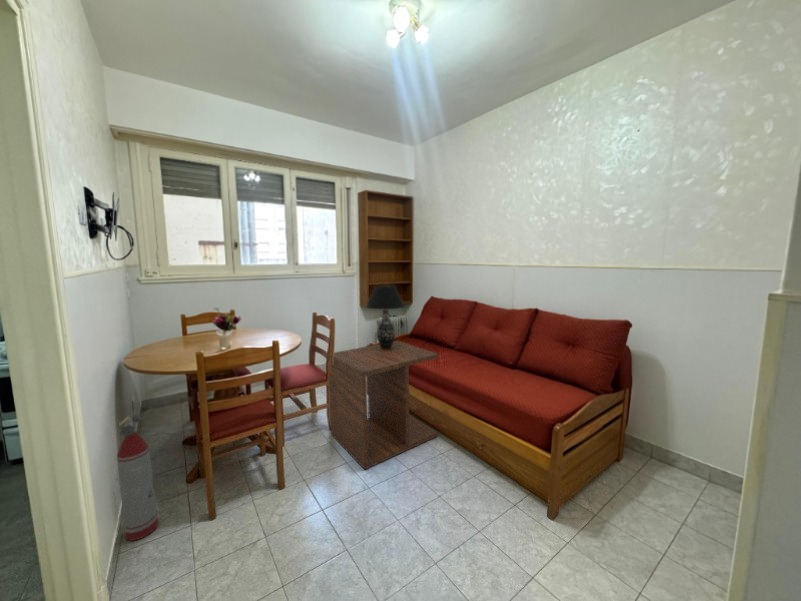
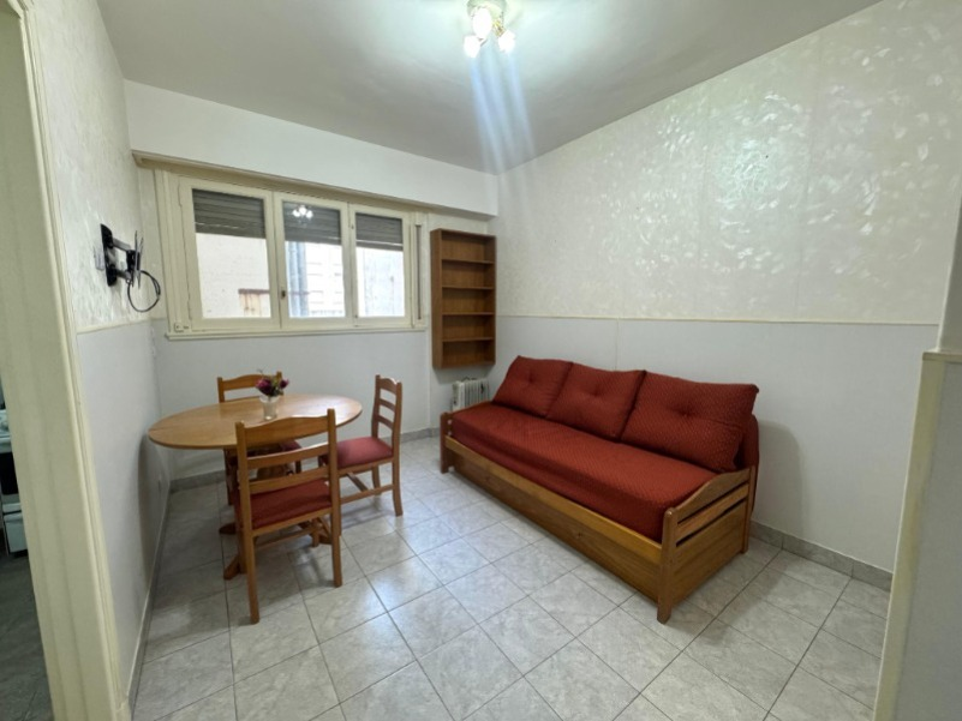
- fire extinguisher (136, 474)
- table lamp (385, 316)
- side table (383, 395)
